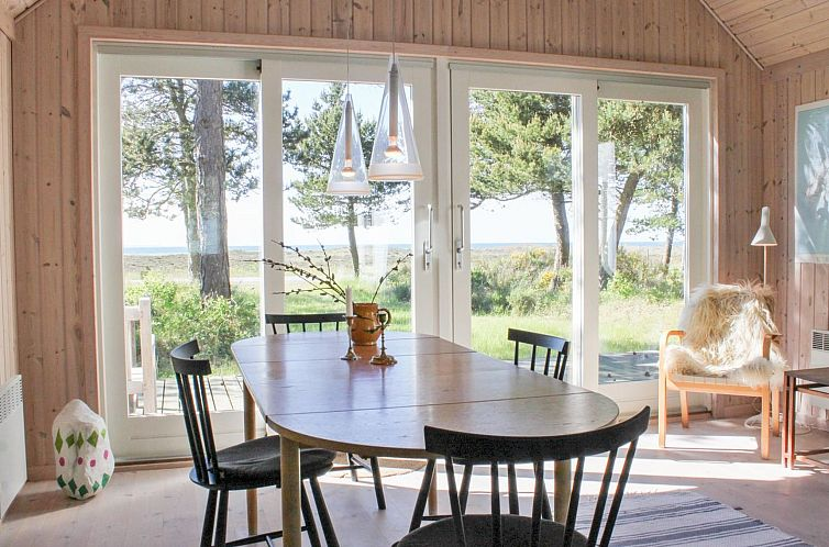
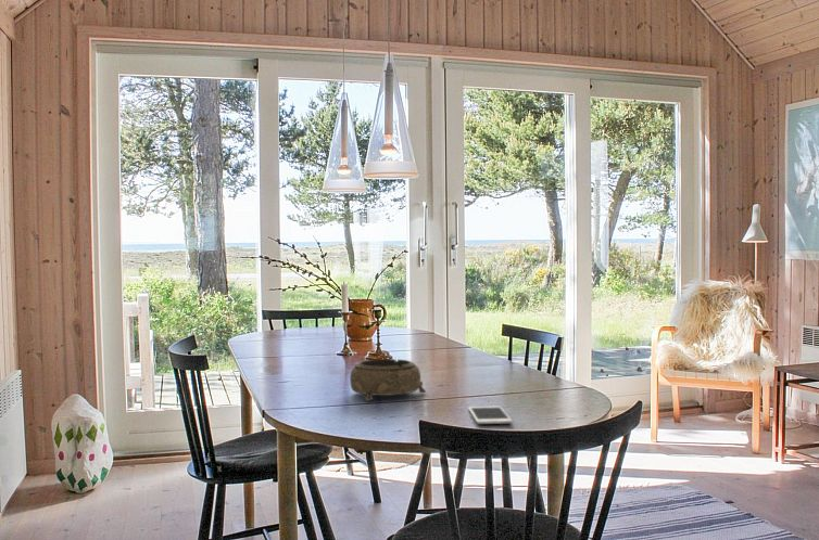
+ decorative bowl (388, 377)
+ cell phone (489, 414)
